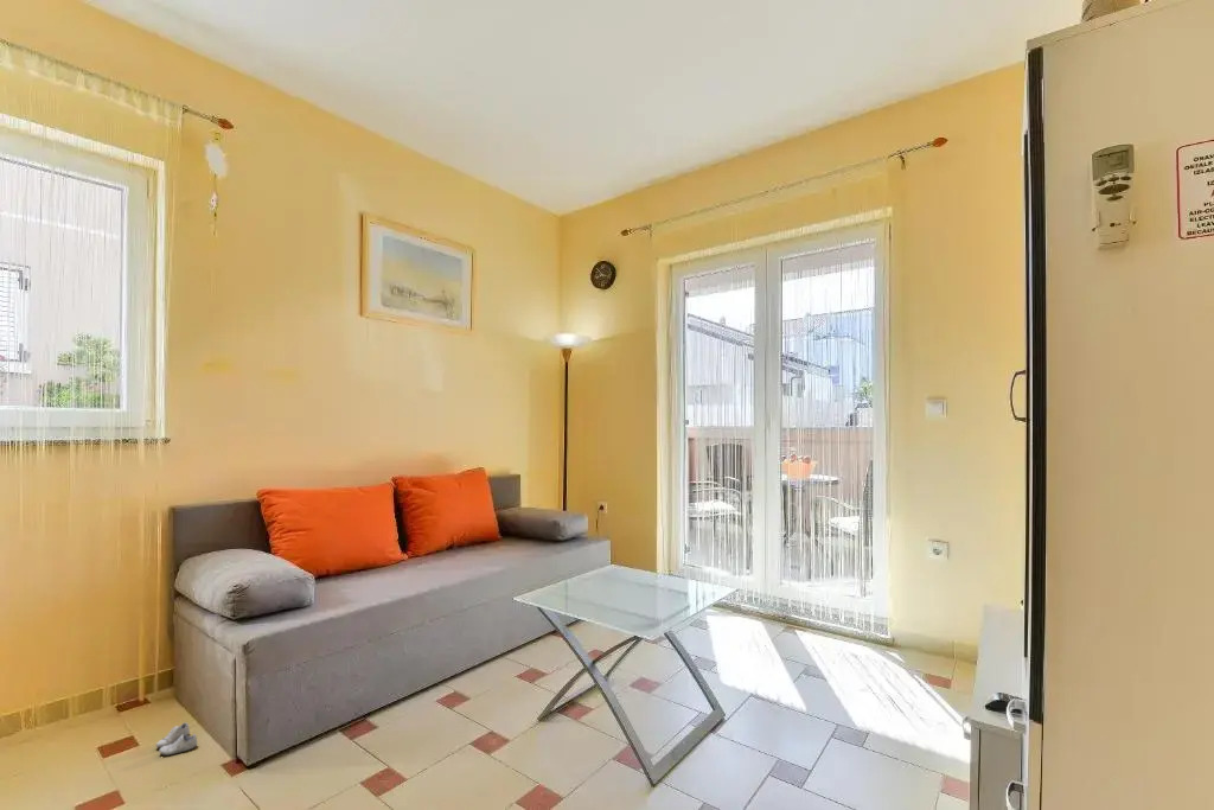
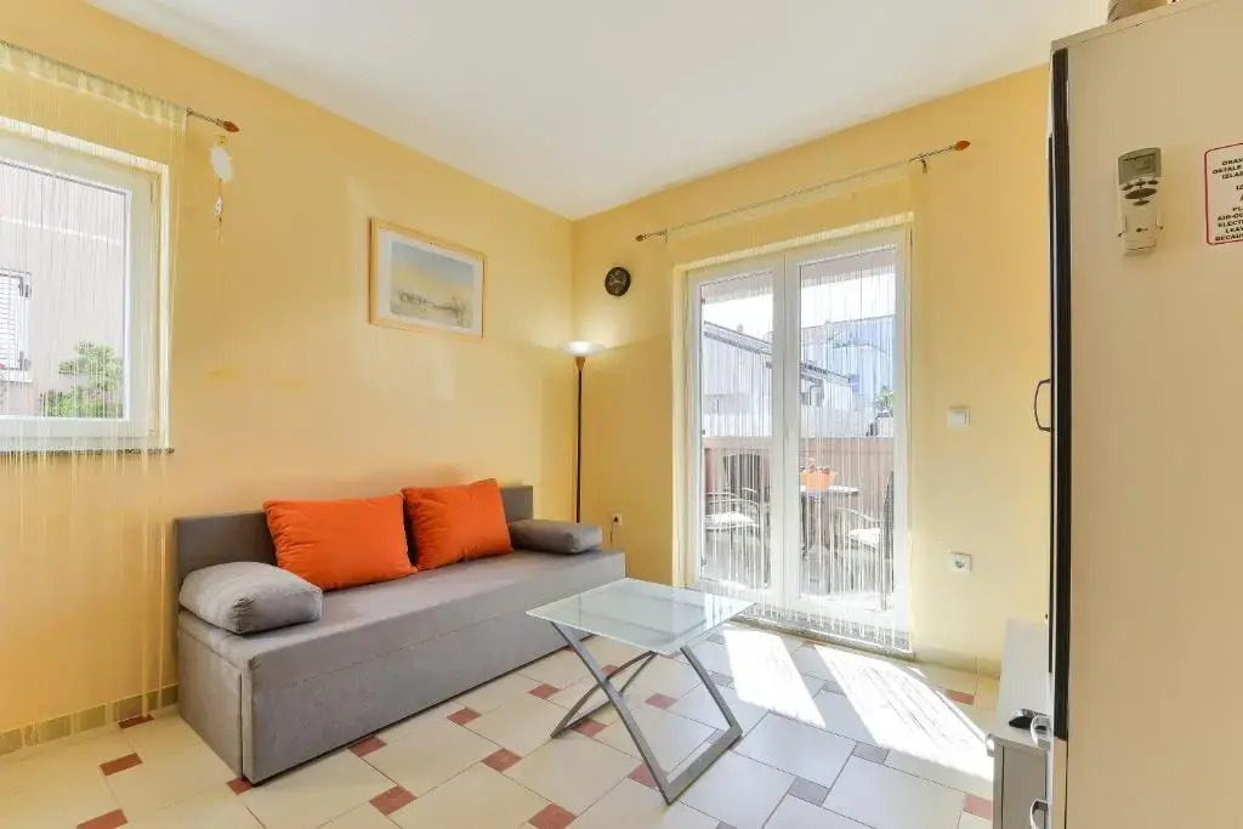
- sneaker (175, 739)
